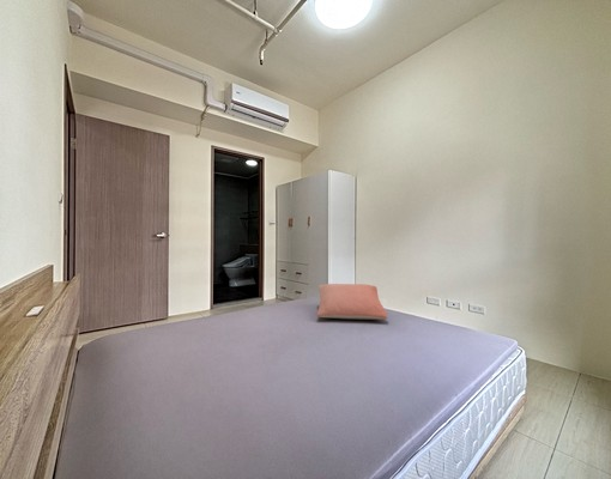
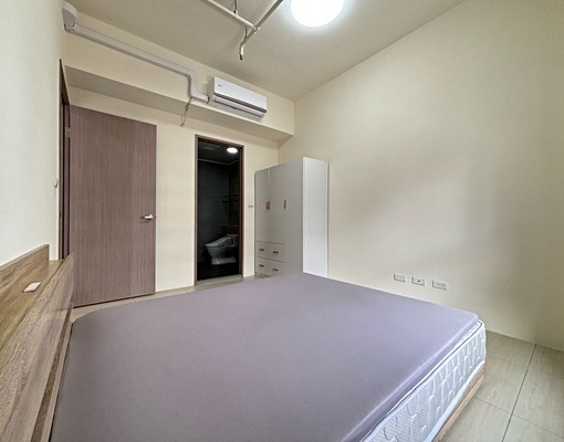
- pillow (349, 299)
